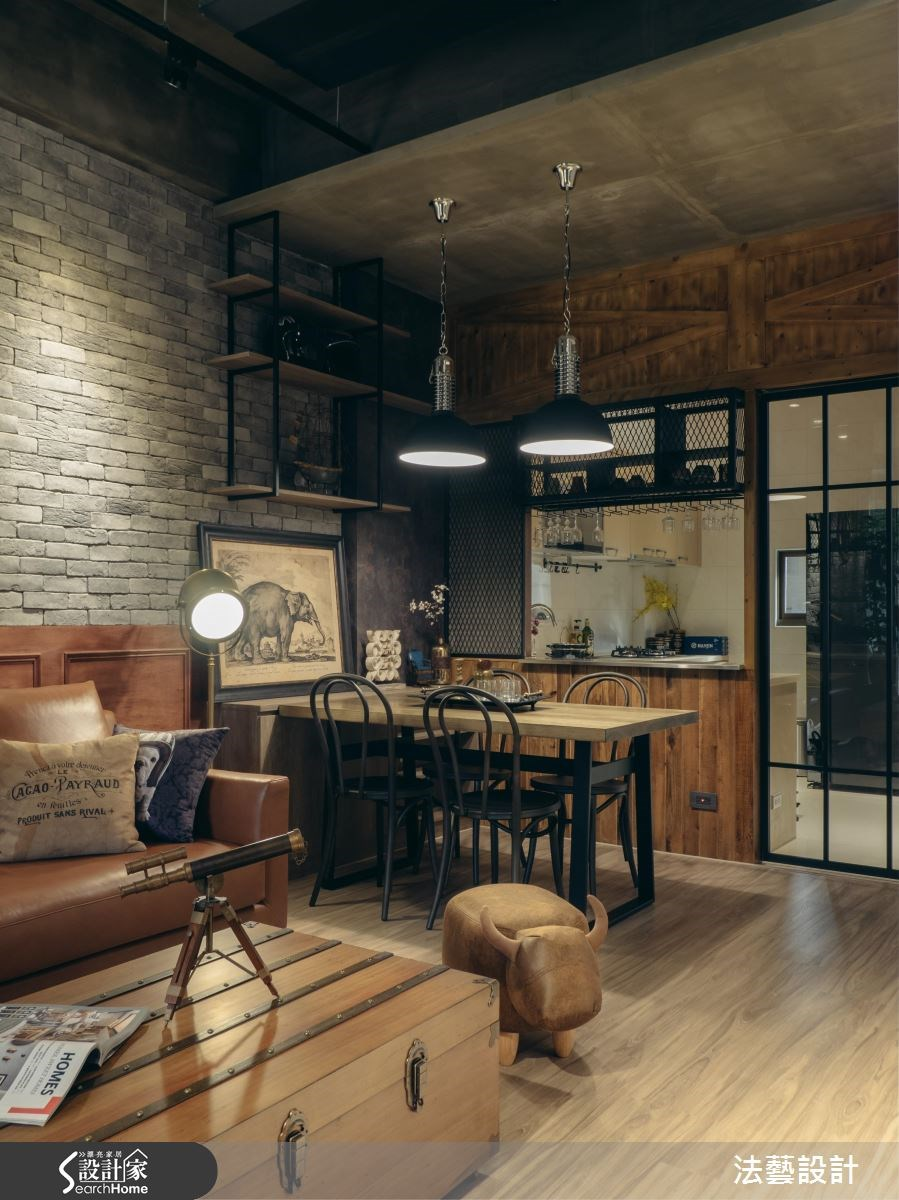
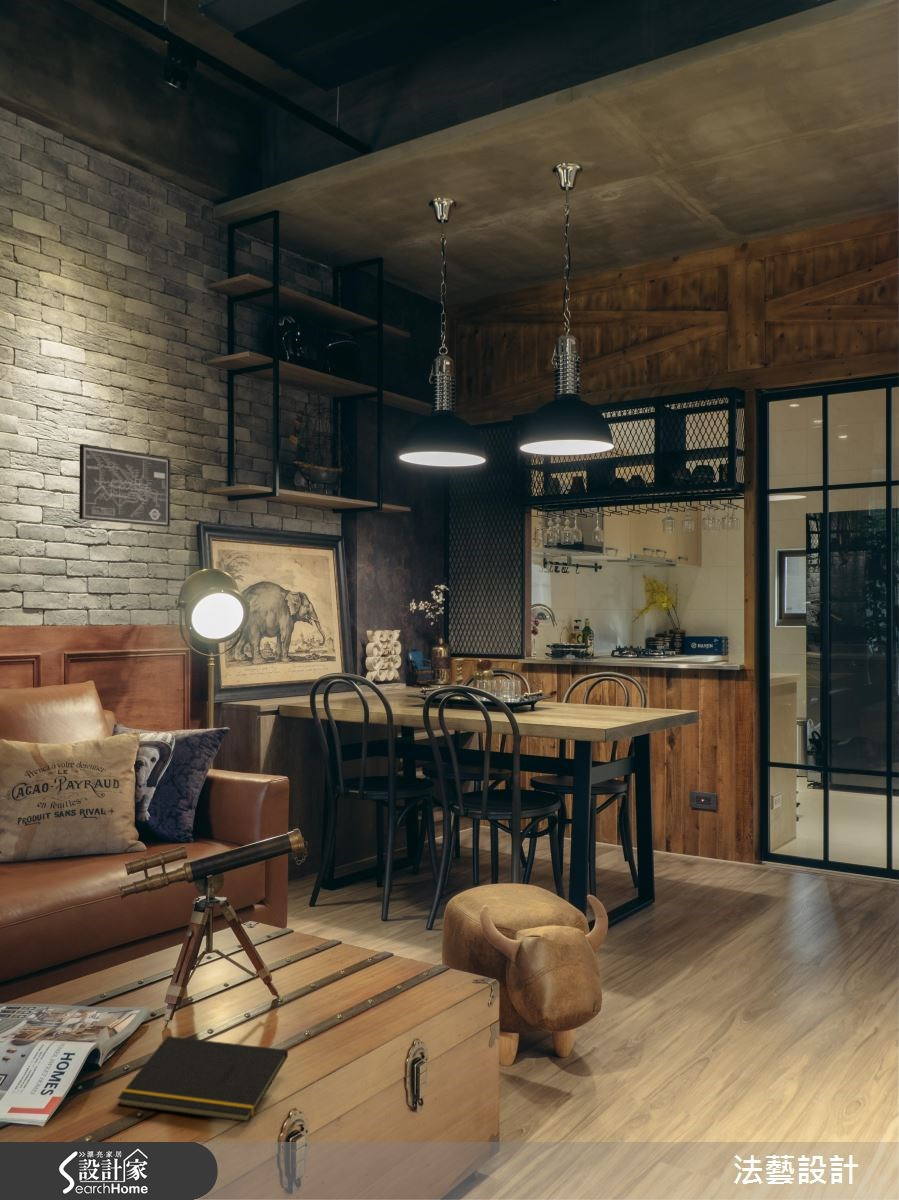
+ wall art (126, 487)
+ notepad (205, 1076)
